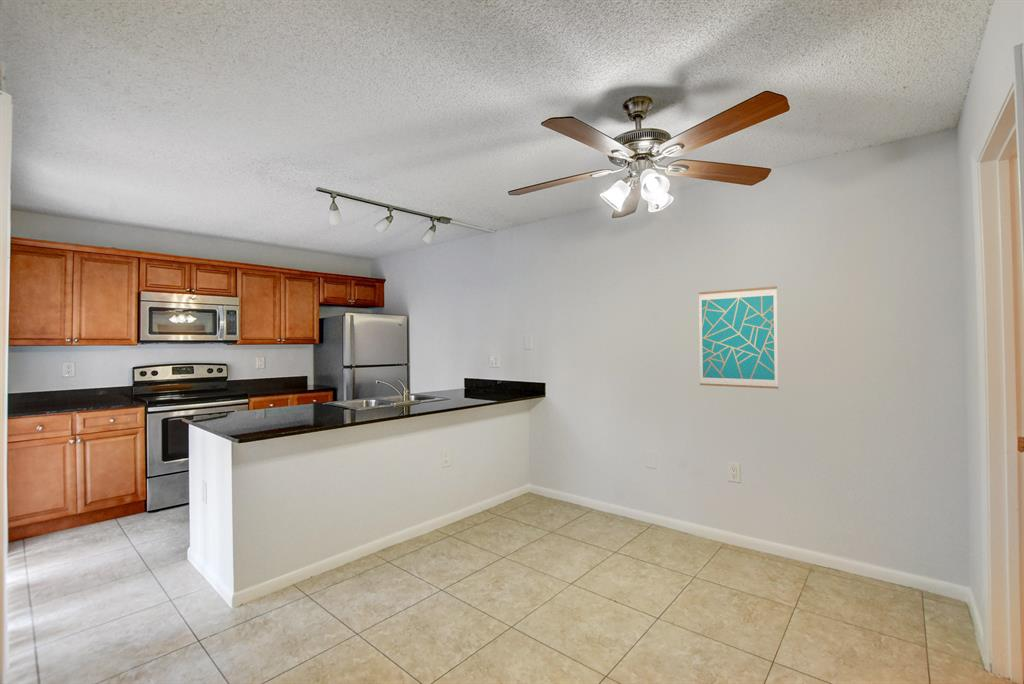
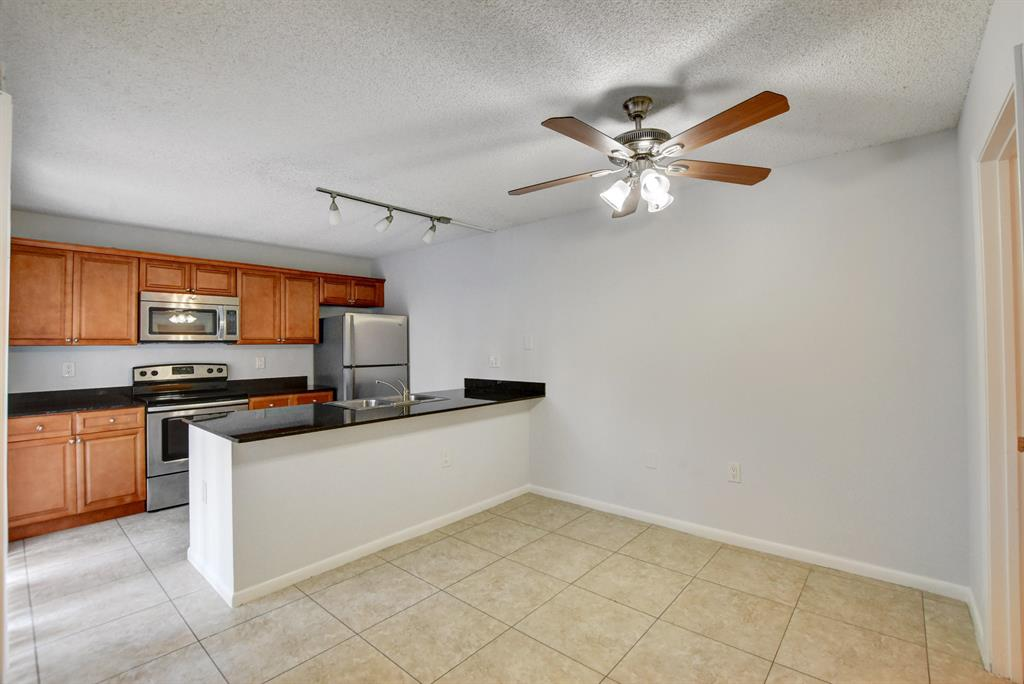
- wall art (736, 338)
